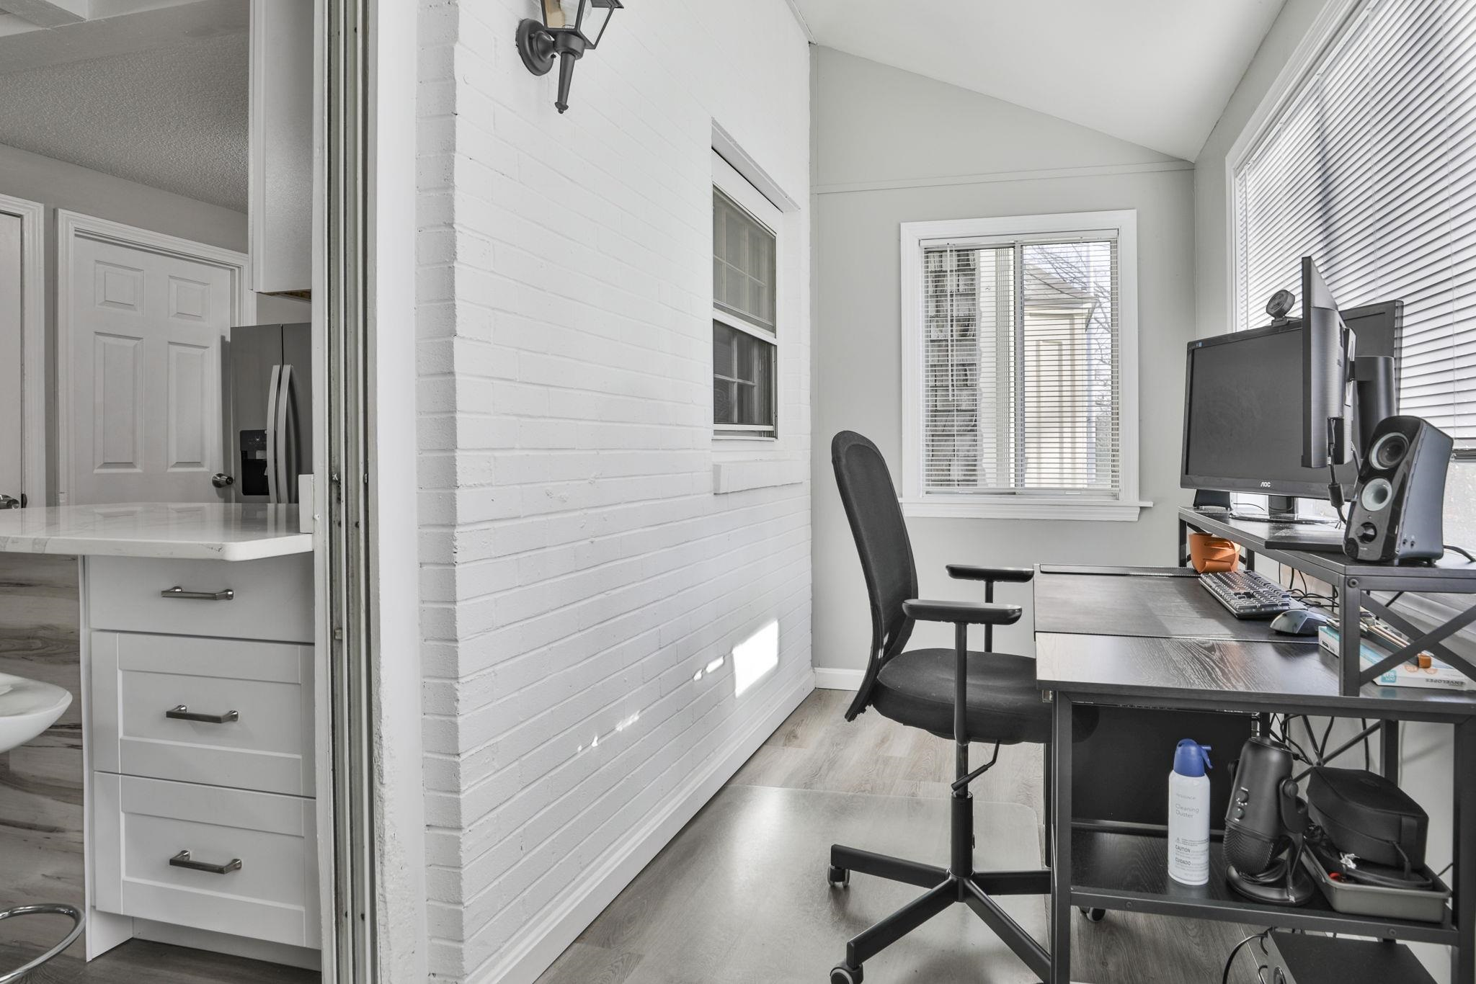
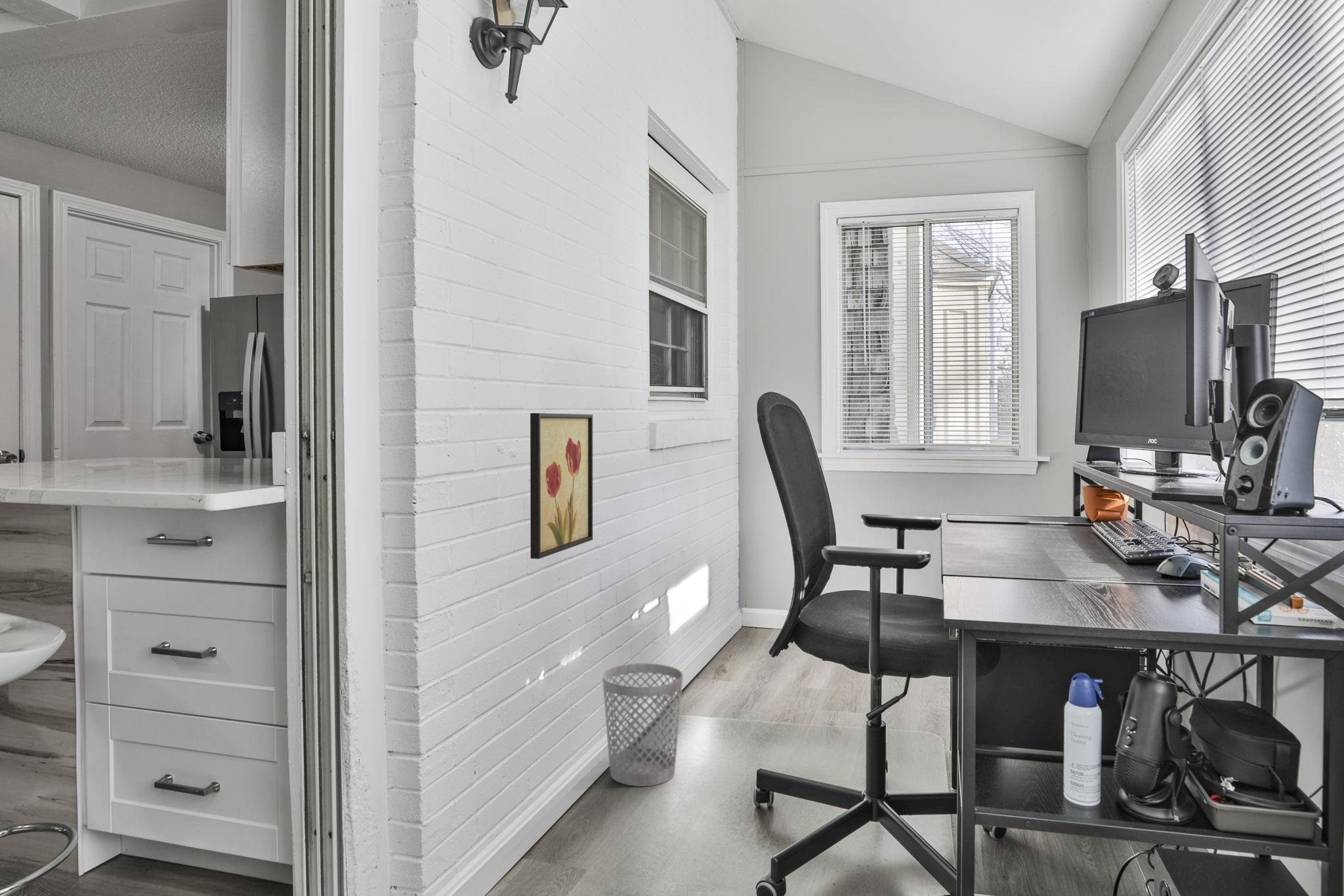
+ wall art (561, 481)
+ wastebasket (642, 723)
